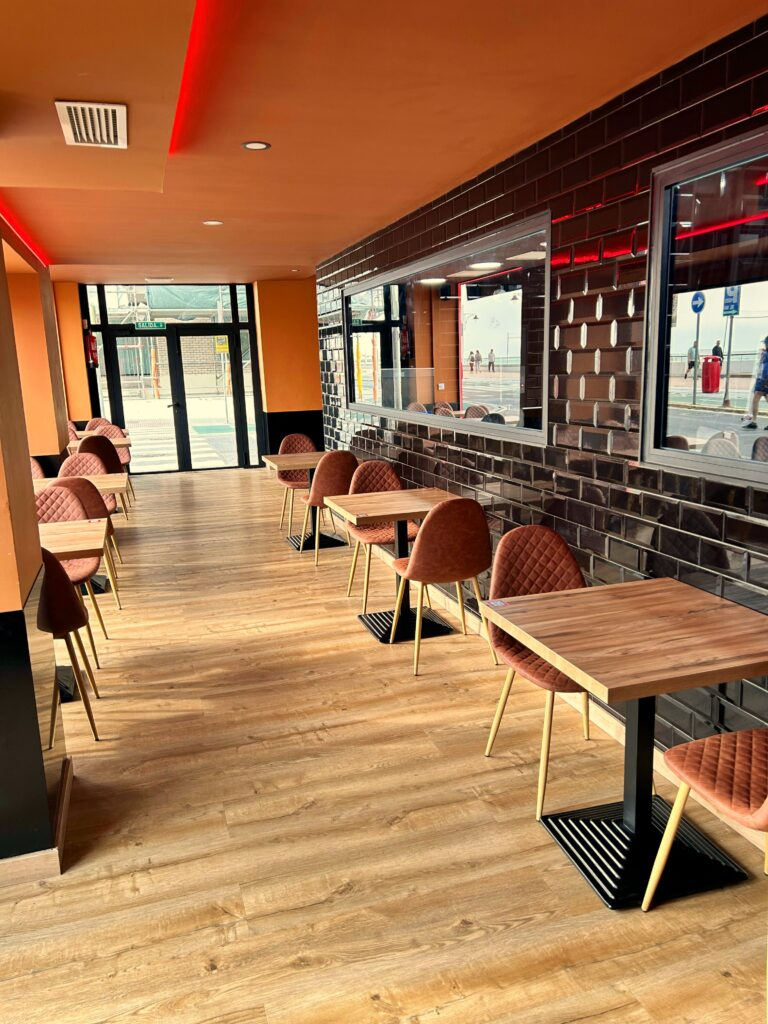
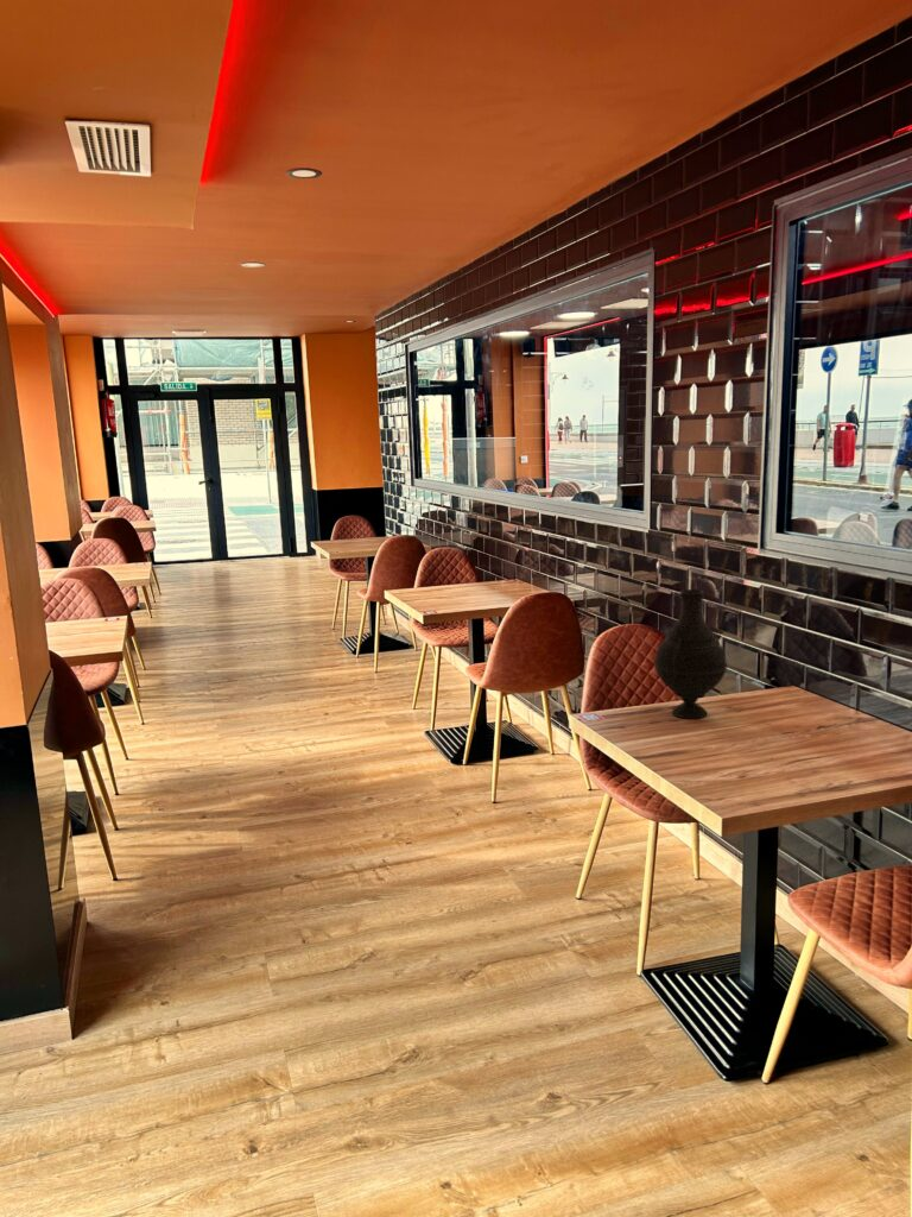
+ vase (690, 652)
